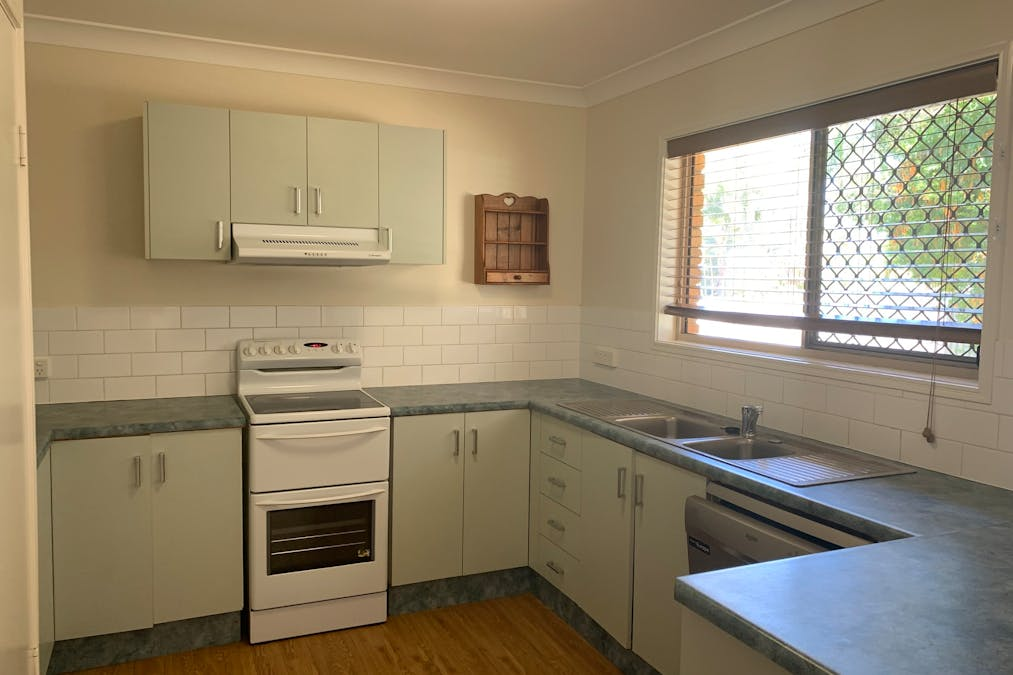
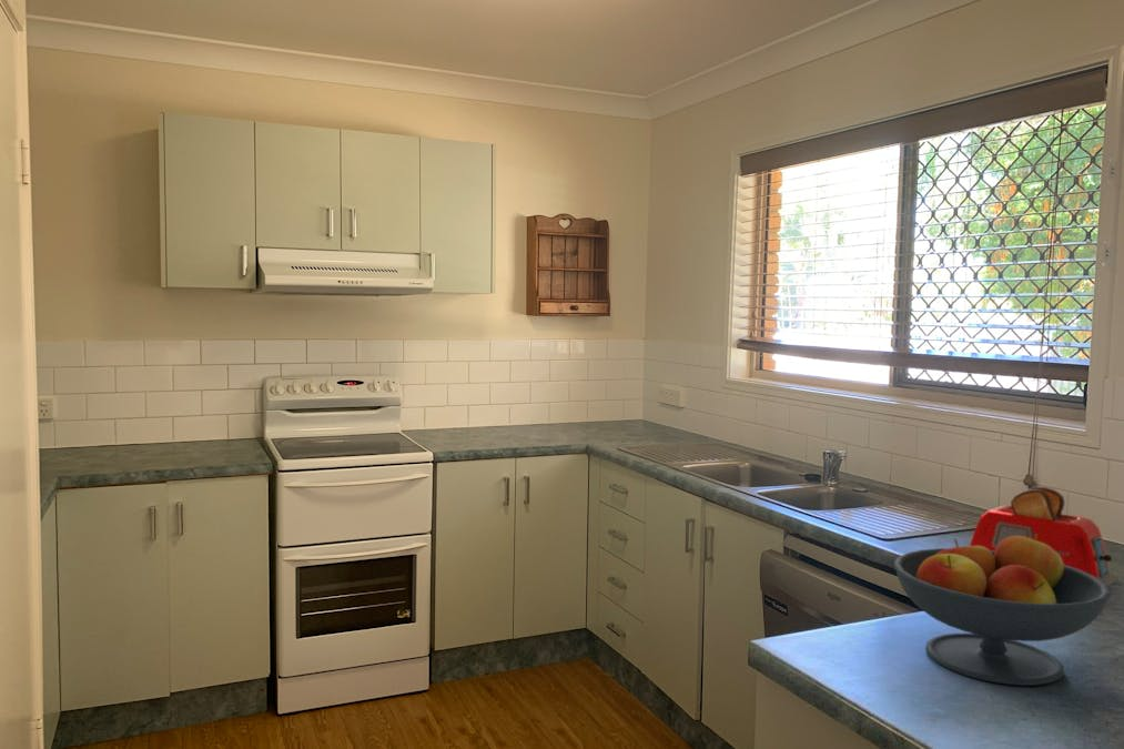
+ toaster (1037, 528)
+ fruit bowl (995, 601)
